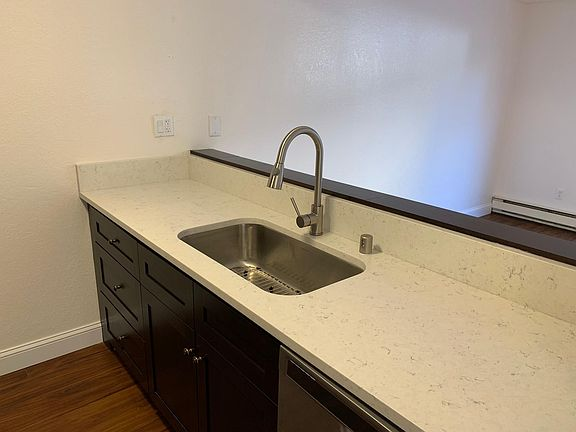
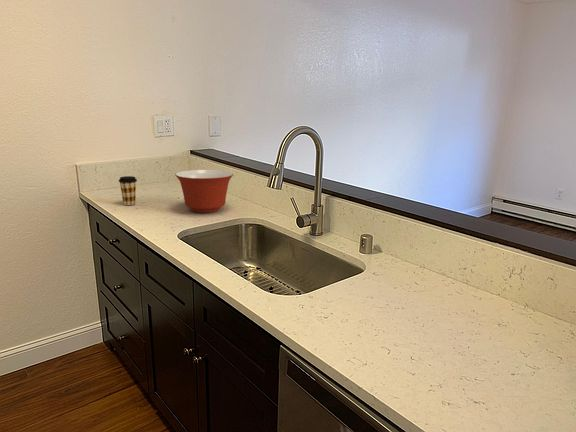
+ mixing bowl (205, 191)
+ coffee cup (128, 190)
